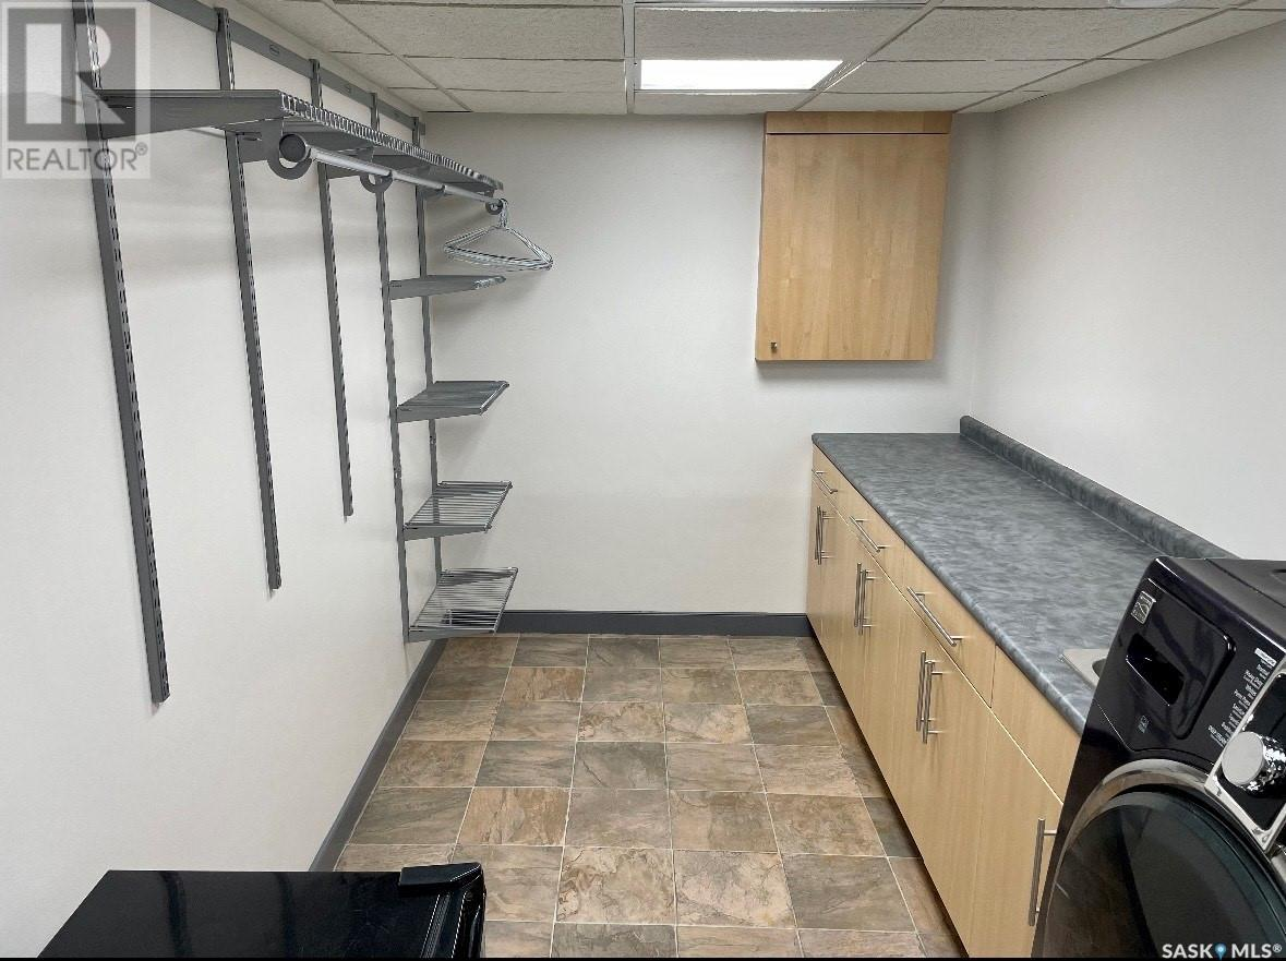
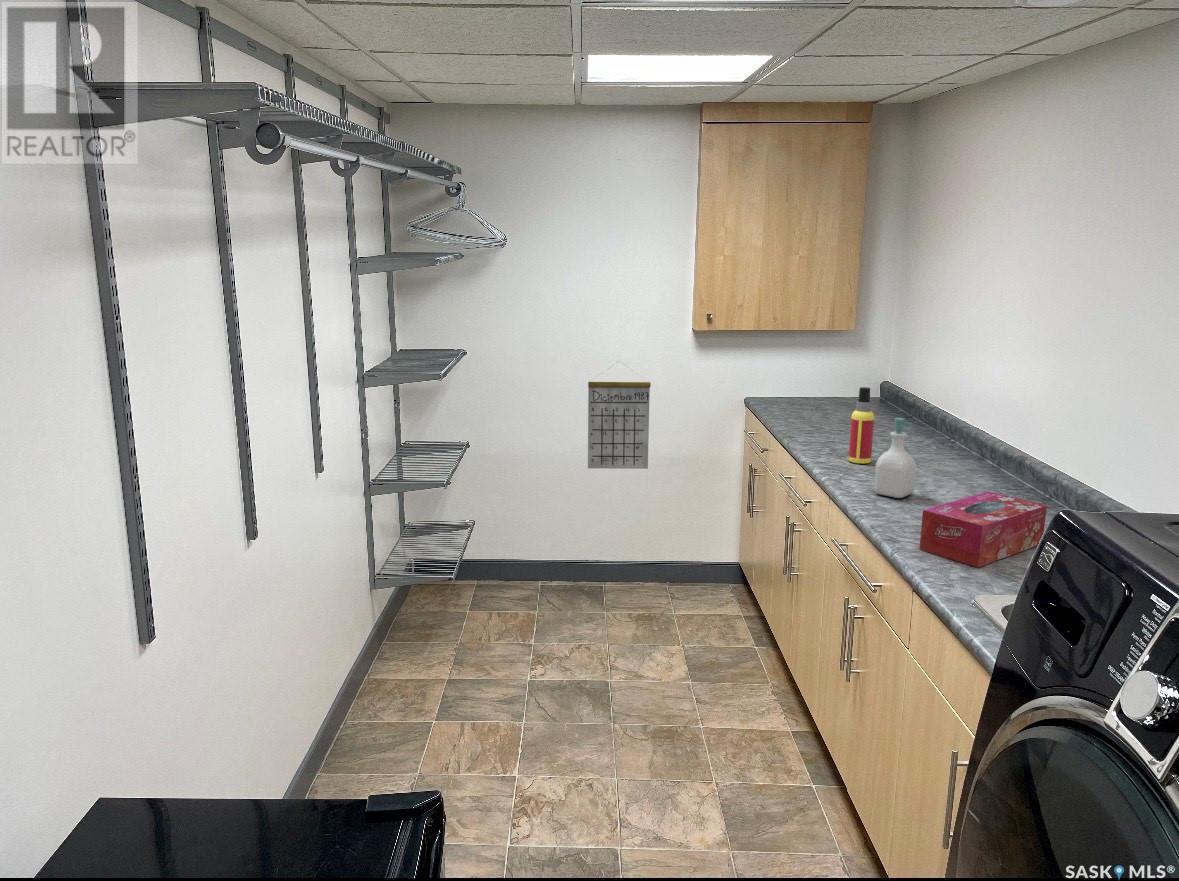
+ soap bottle (896, 456)
+ tissue box (983, 527)
+ calendar (618, 415)
+ spray bottle (862, 425)
